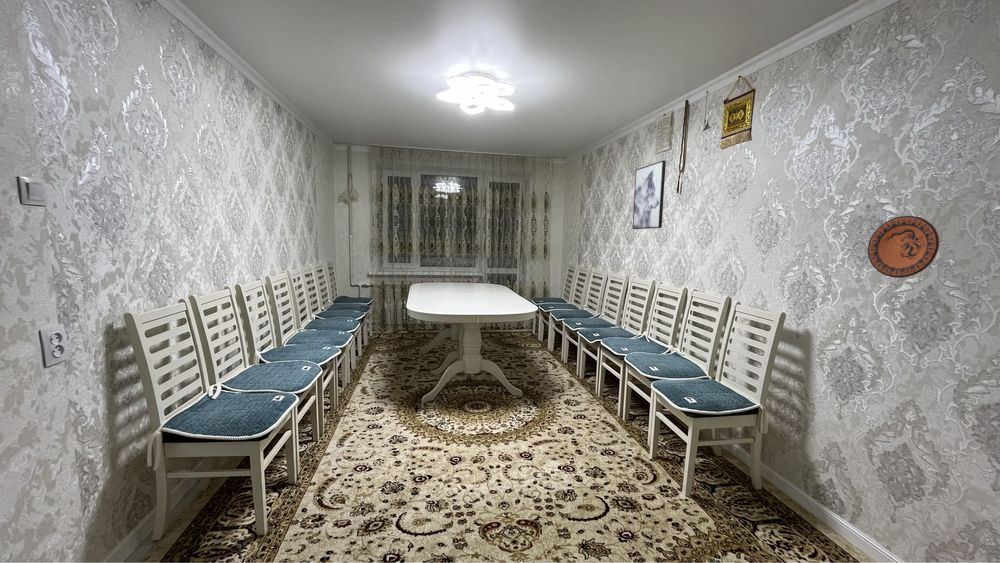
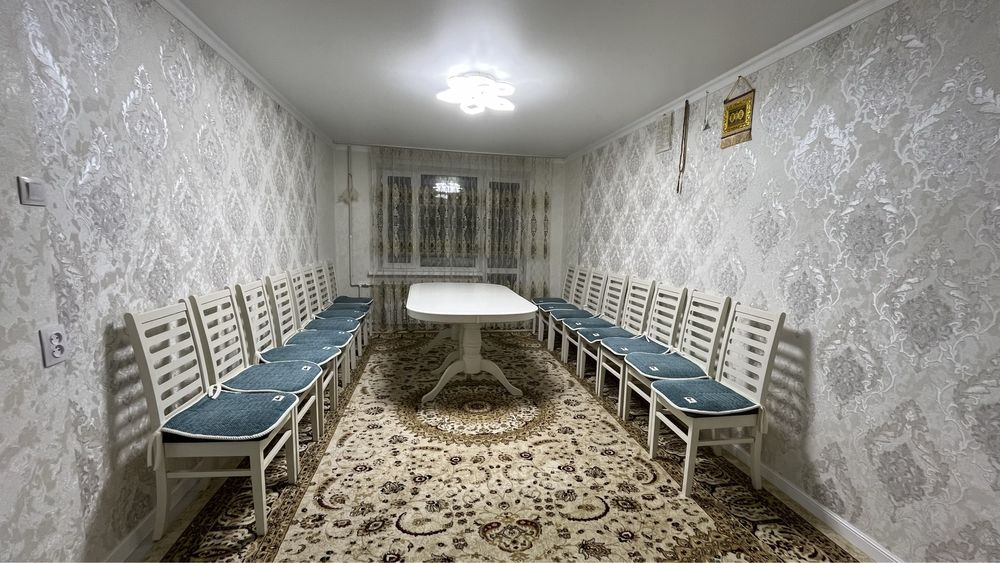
- decorative plate (901, 247)
- wall art (647, 197)
